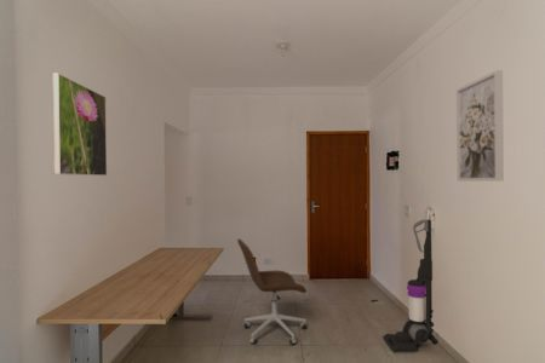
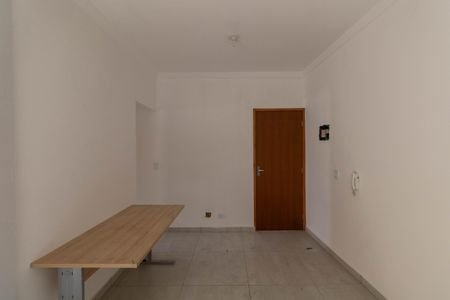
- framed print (82, 131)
- wall art (477, 131)
- office chair (272, 286)
- vacuum cleaner (412, 282)
